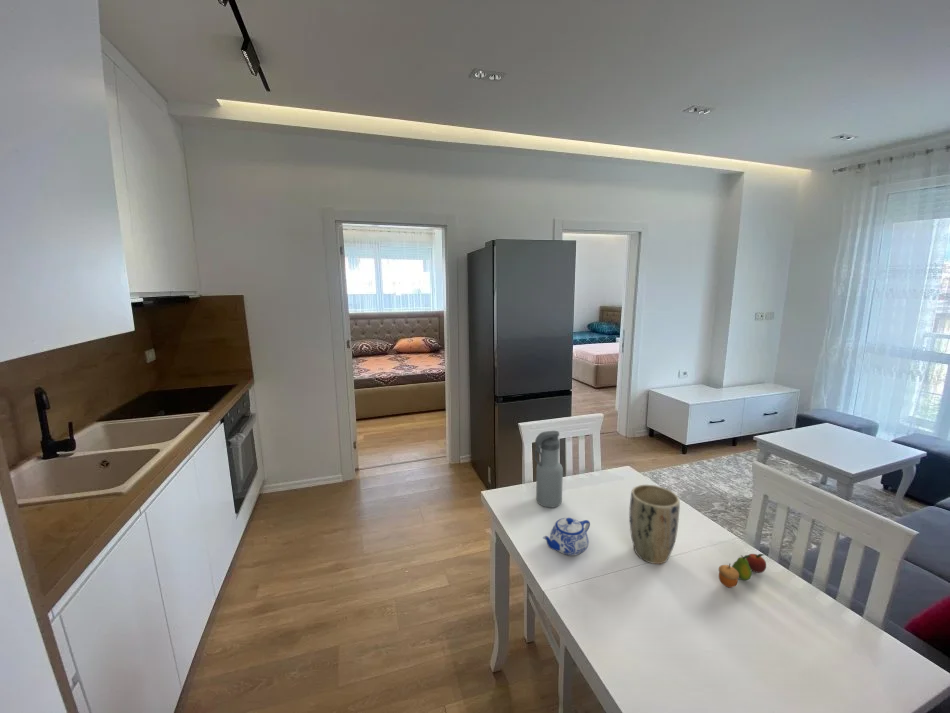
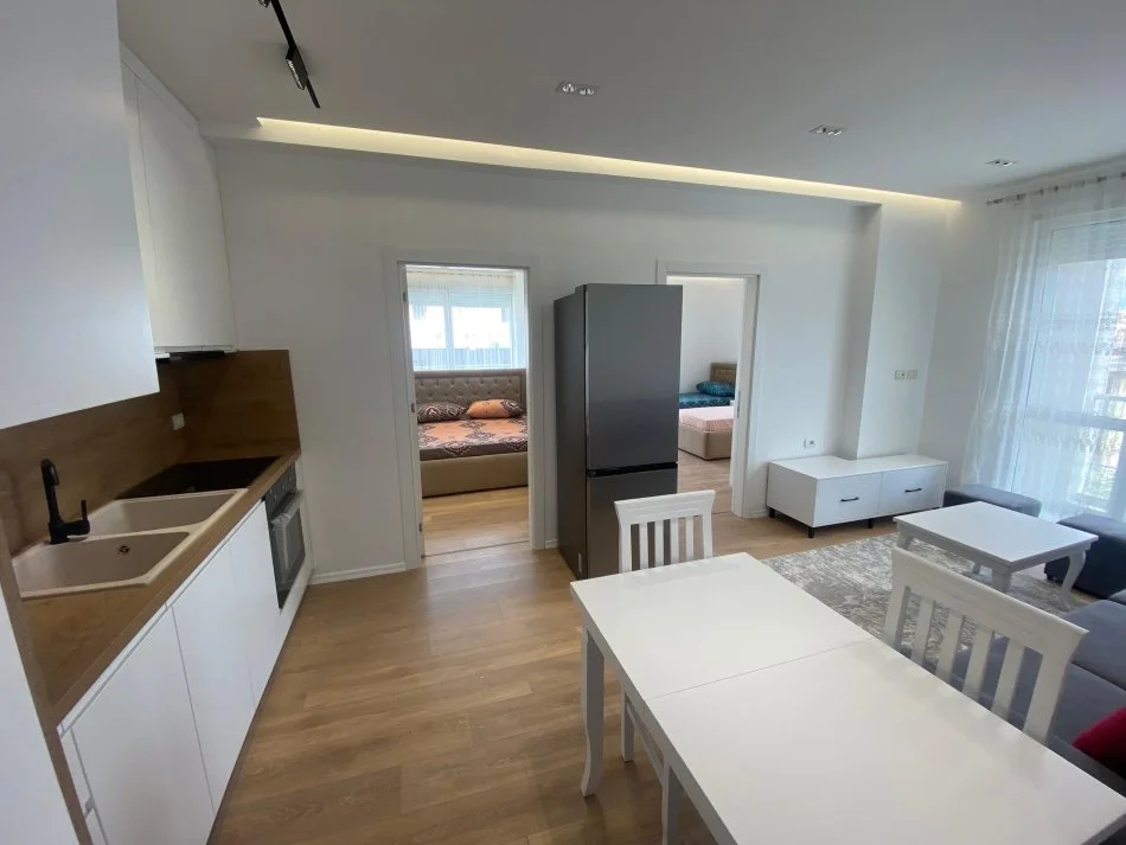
- plant pot (652, 524)
- fruit (743, 565)
- water bottle (549, 467)
- teapot (566, 534)
